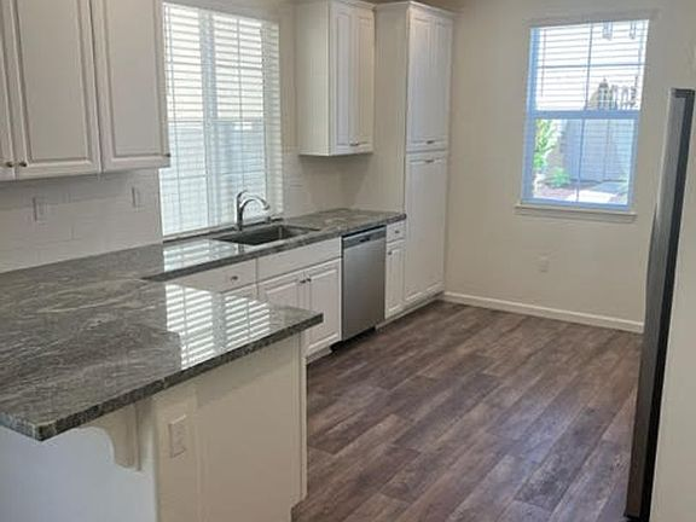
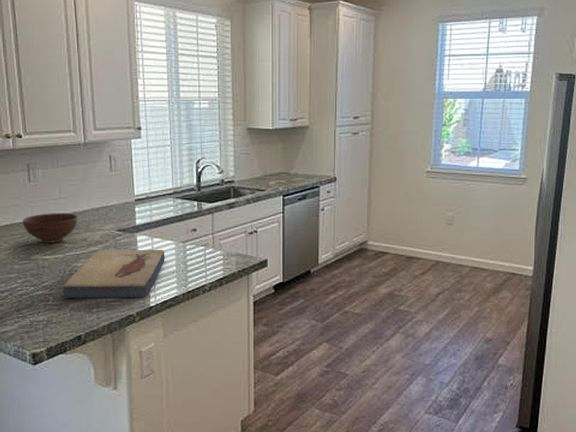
+ bowl (51, 229)
+ fish fossil (119, 271)
